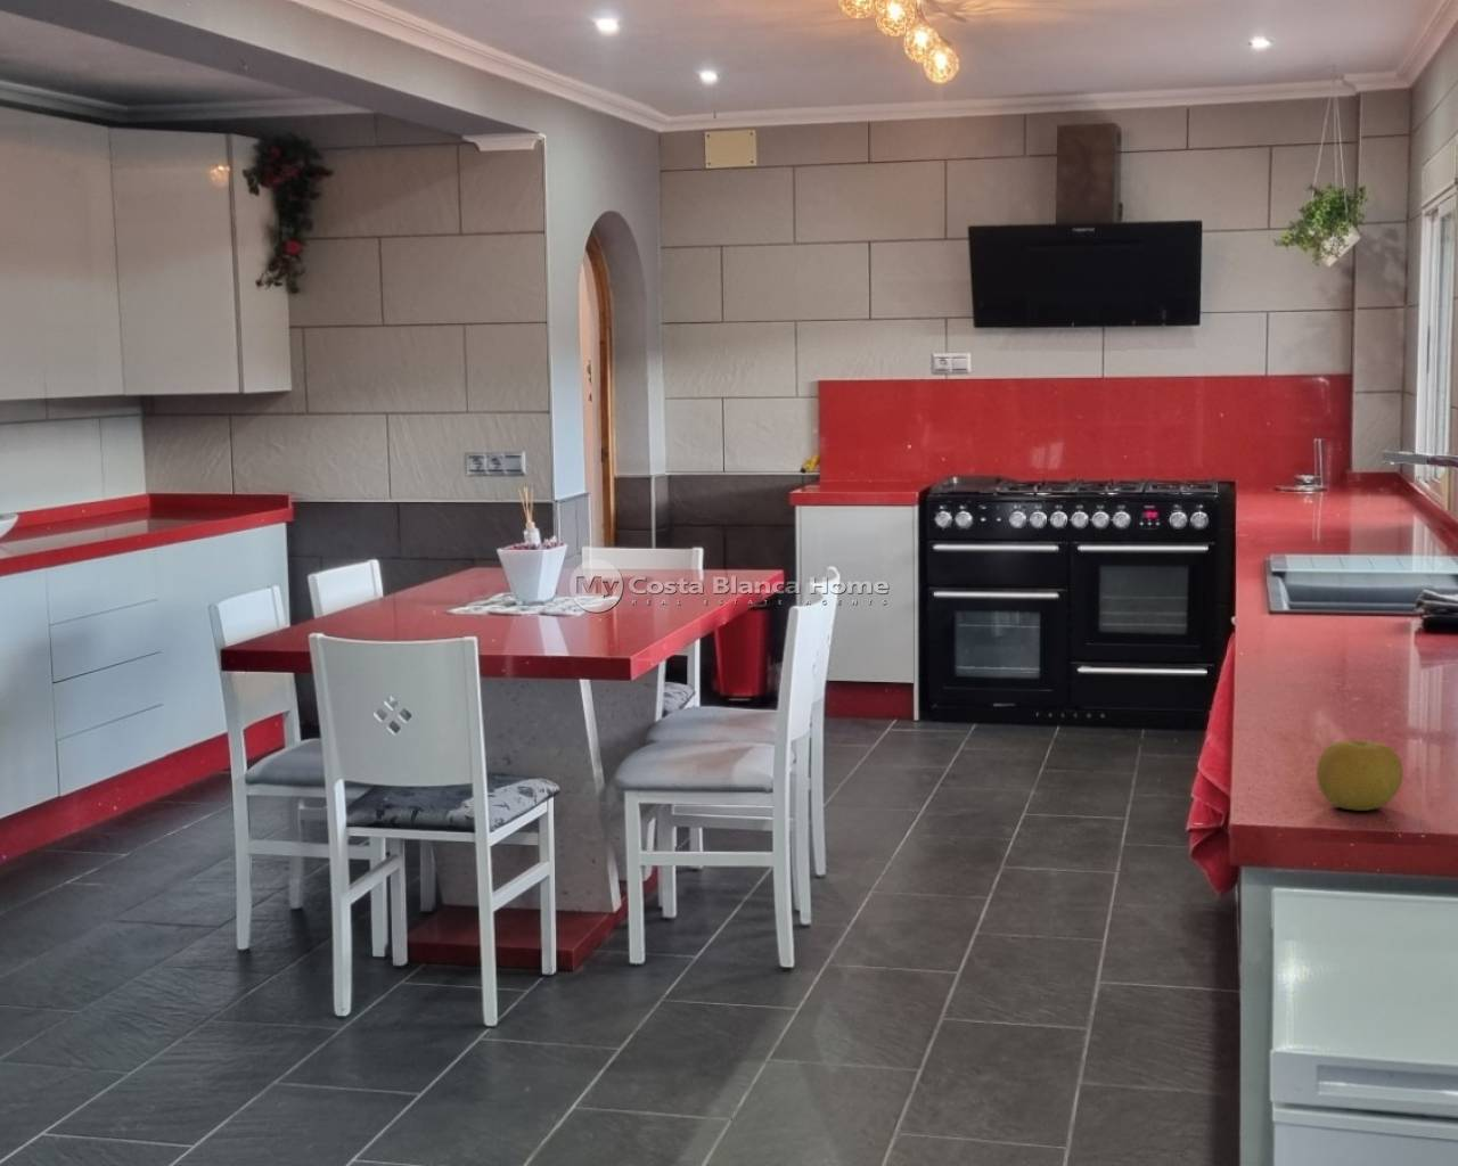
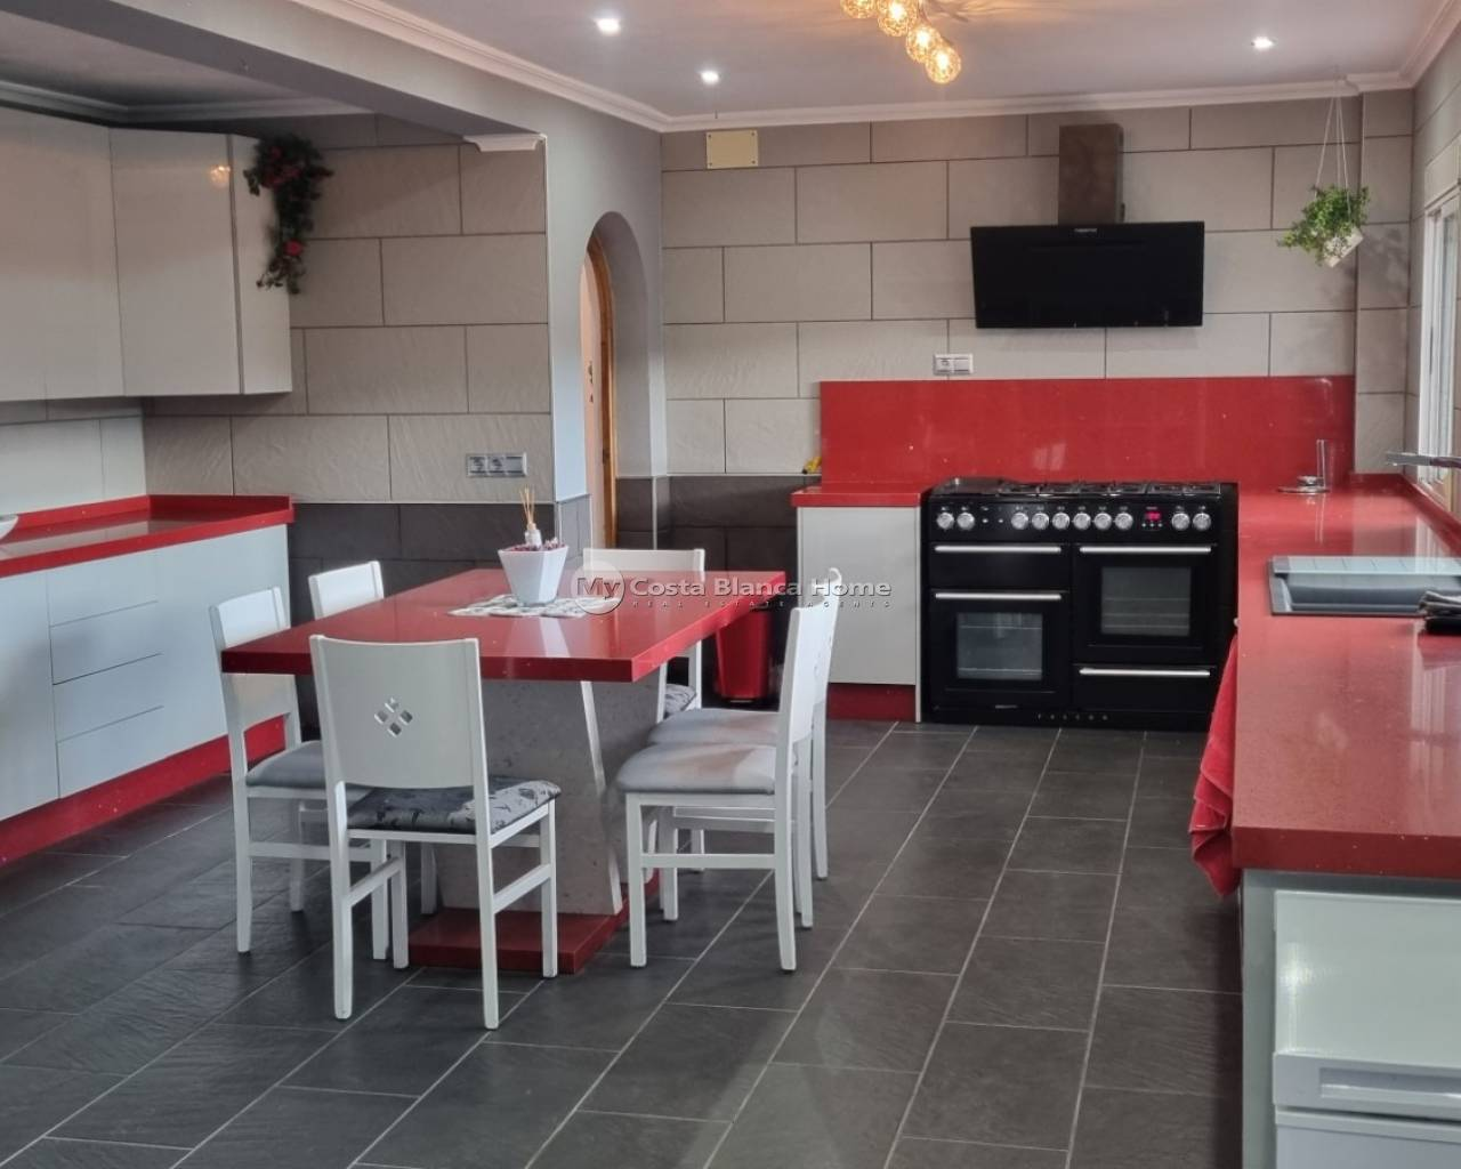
- fruit (1358, 773)
